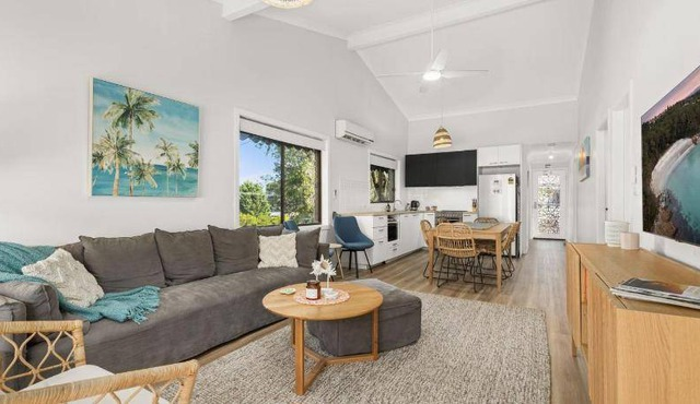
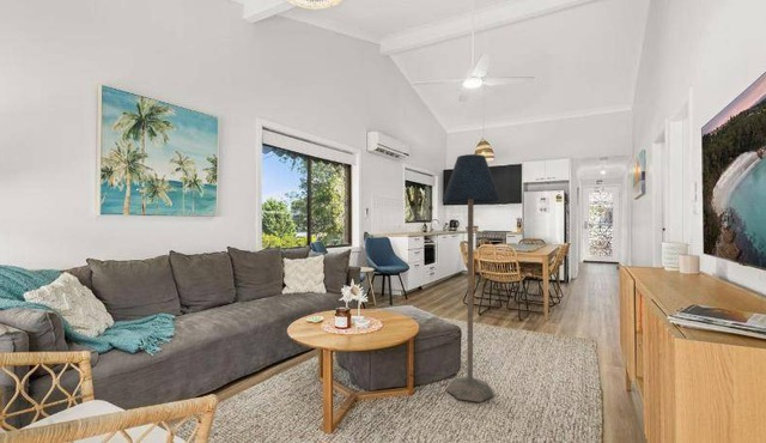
+ floor lamp (469, 273)
